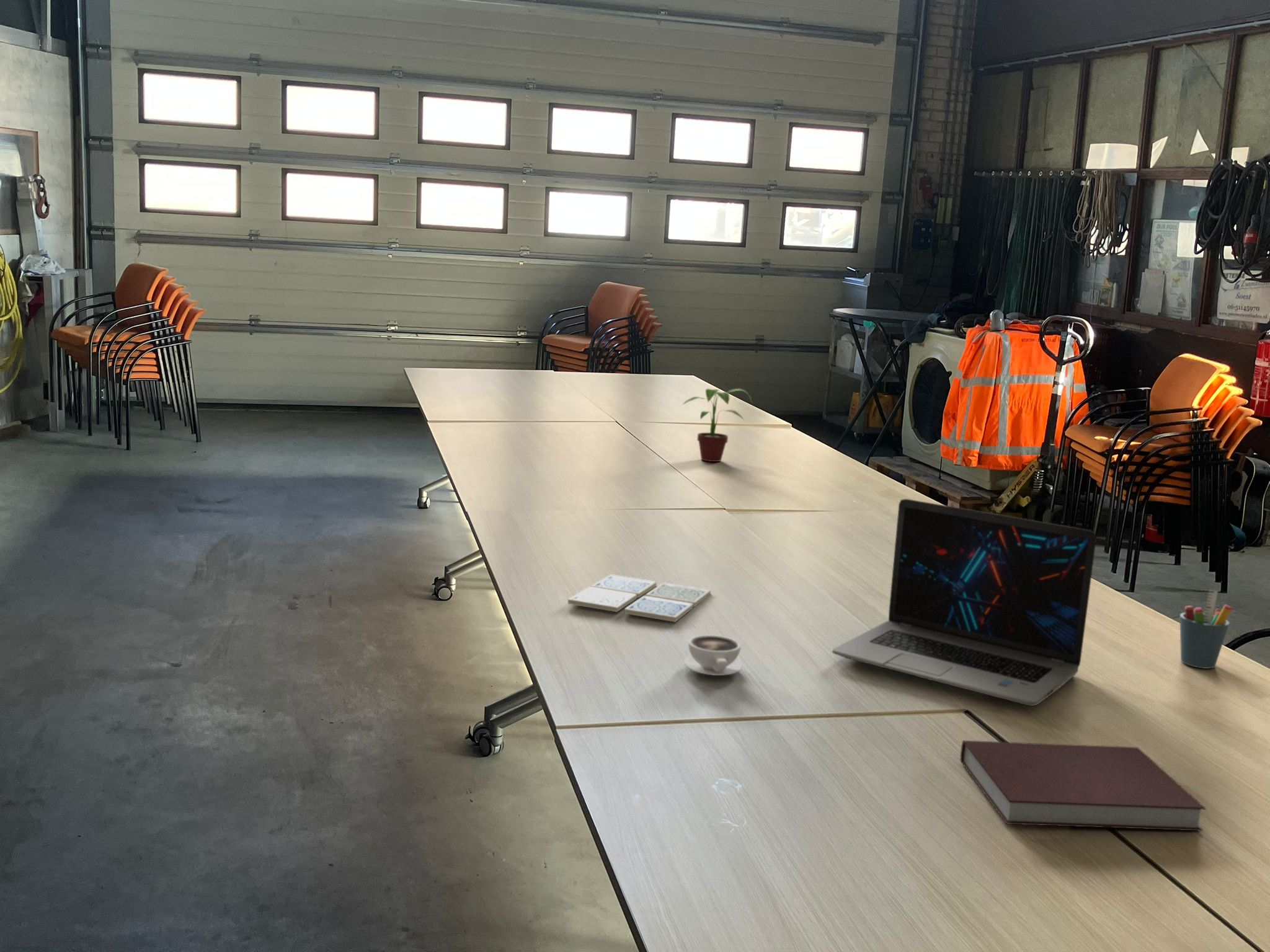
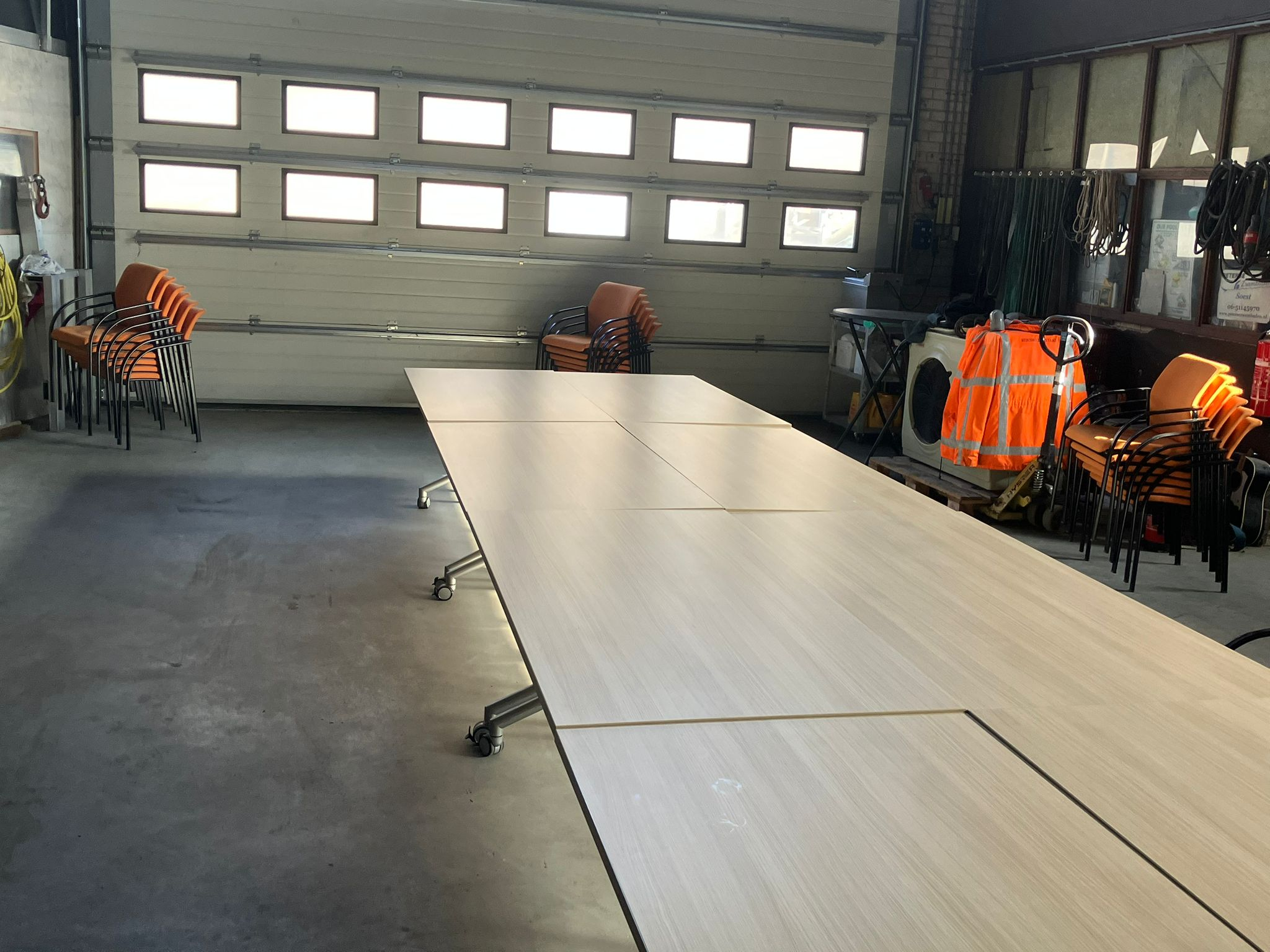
- drink coaster (640, 596)
- laptop (962, 596)
- cappuccino (715, 659)
- potted plant (716, 425)
- notebook (1076, 783)
- pen holder (1204, 629)
